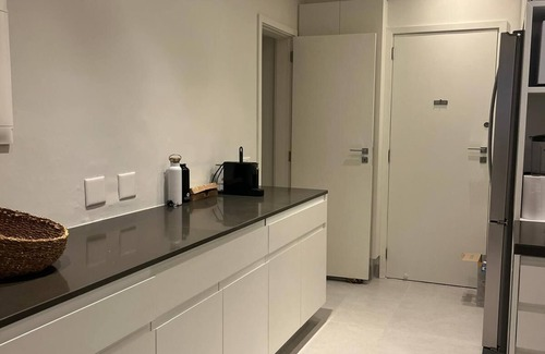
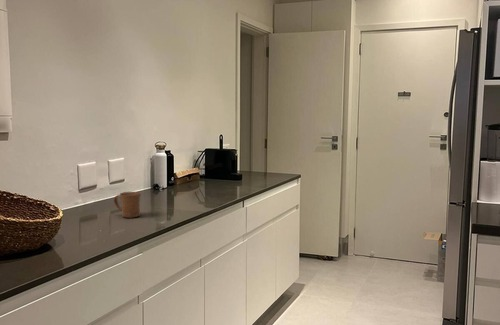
+ mug (127, 204)
